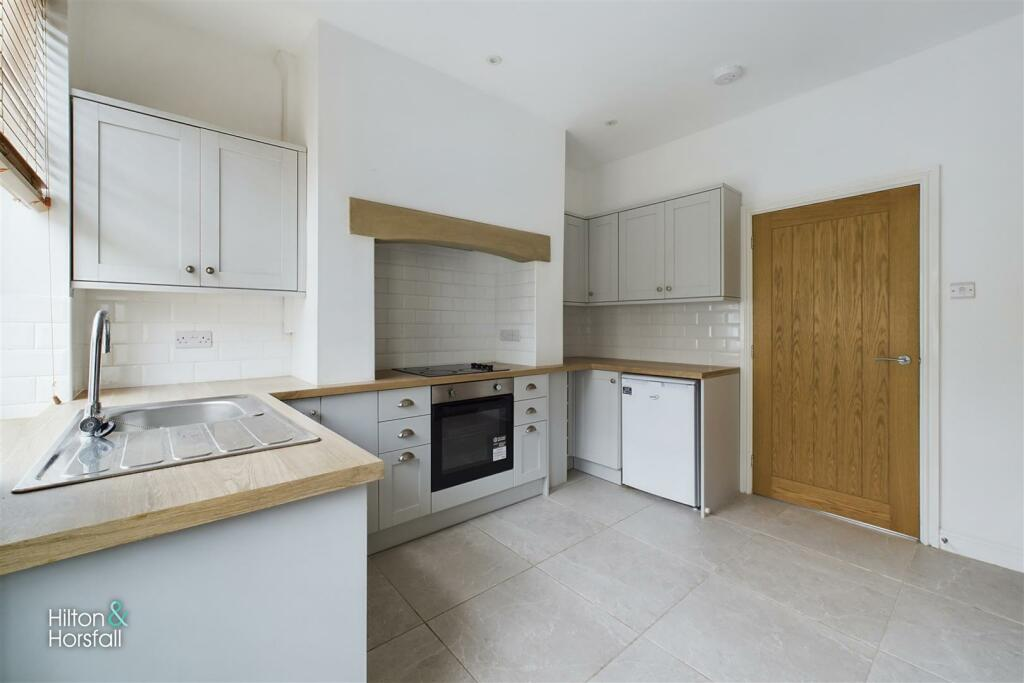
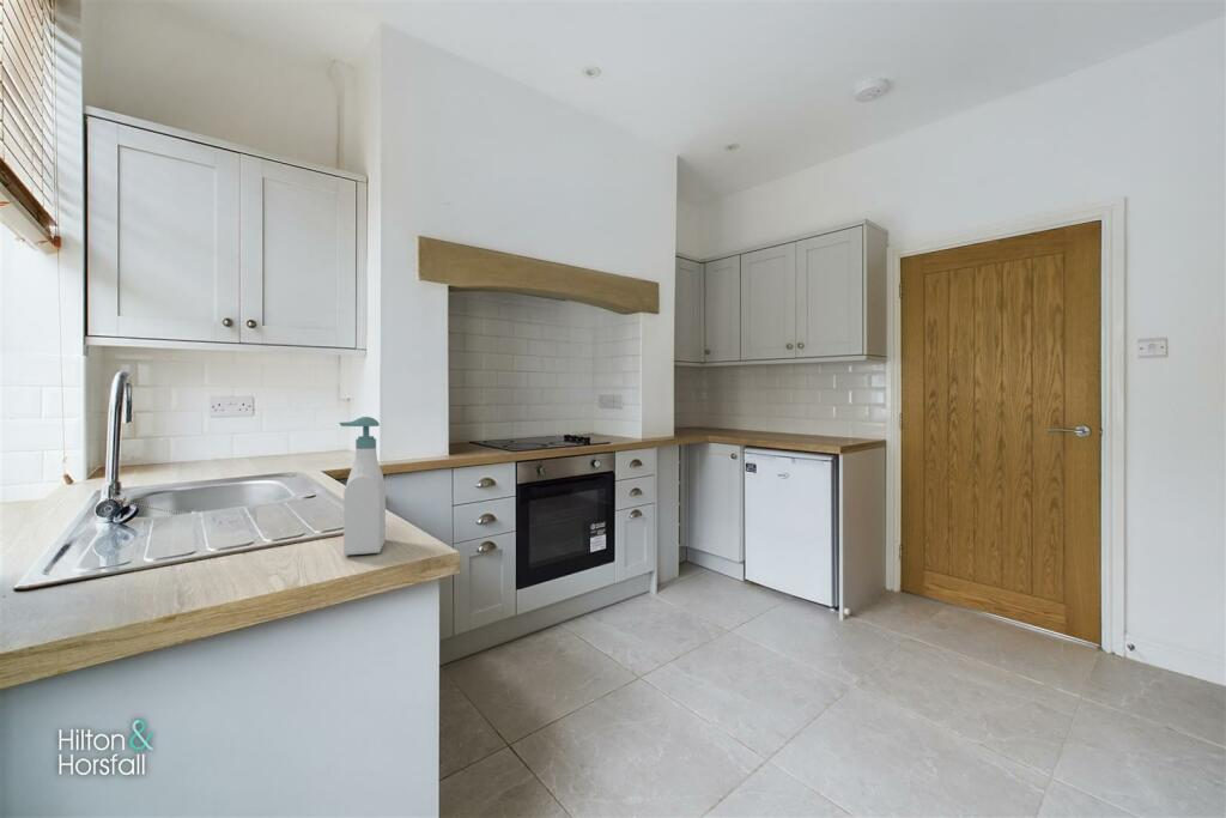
+ soap bottle (360, 481)
